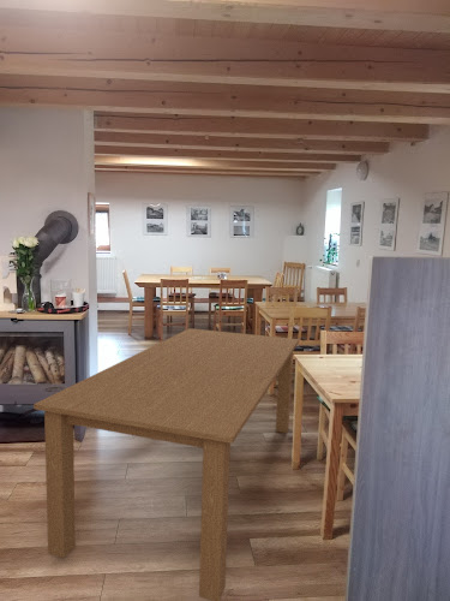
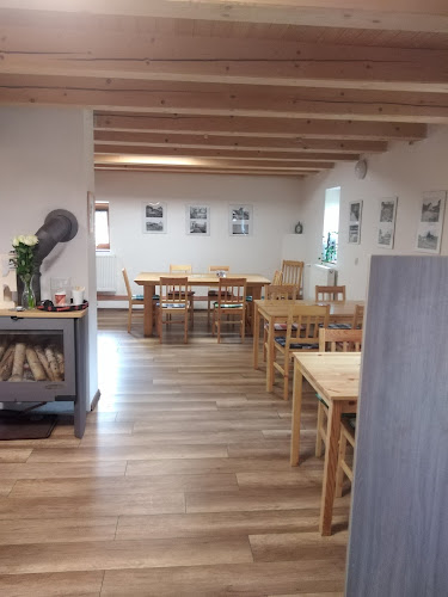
- dining table (200, 419)
